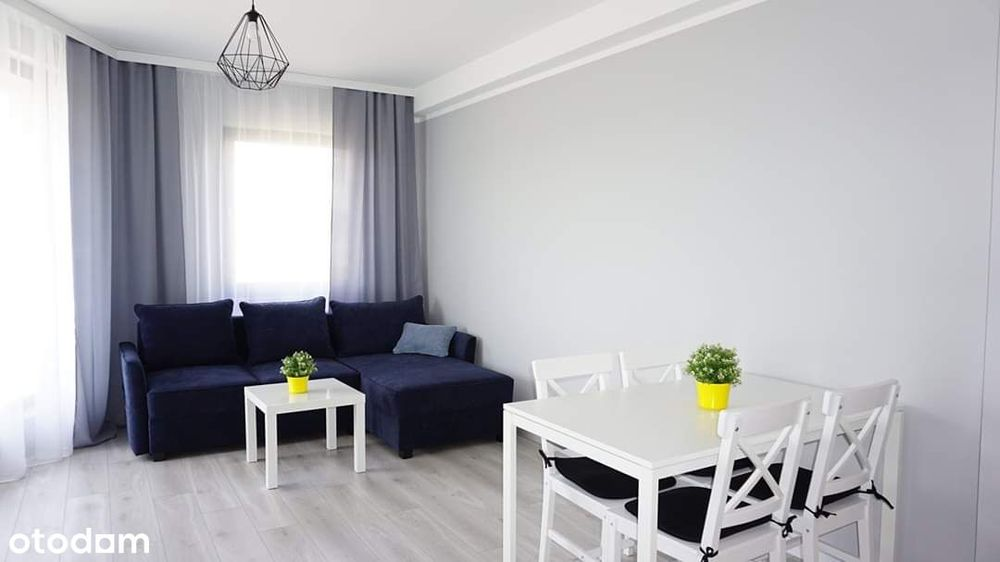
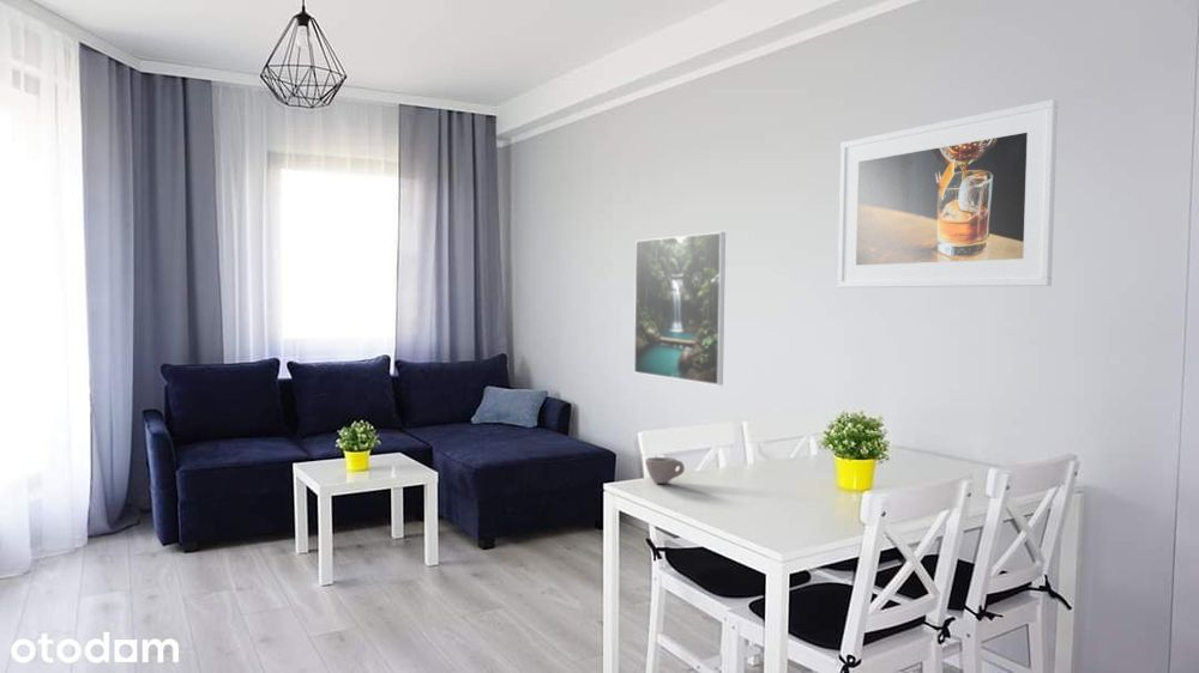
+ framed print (676, 308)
+ cup (664, 469)
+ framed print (933, 205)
